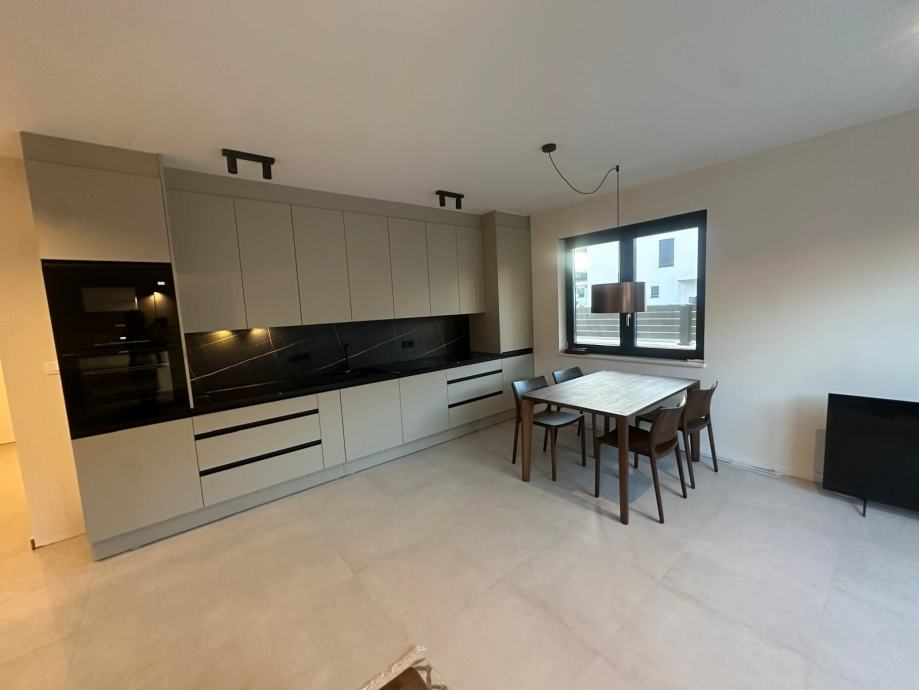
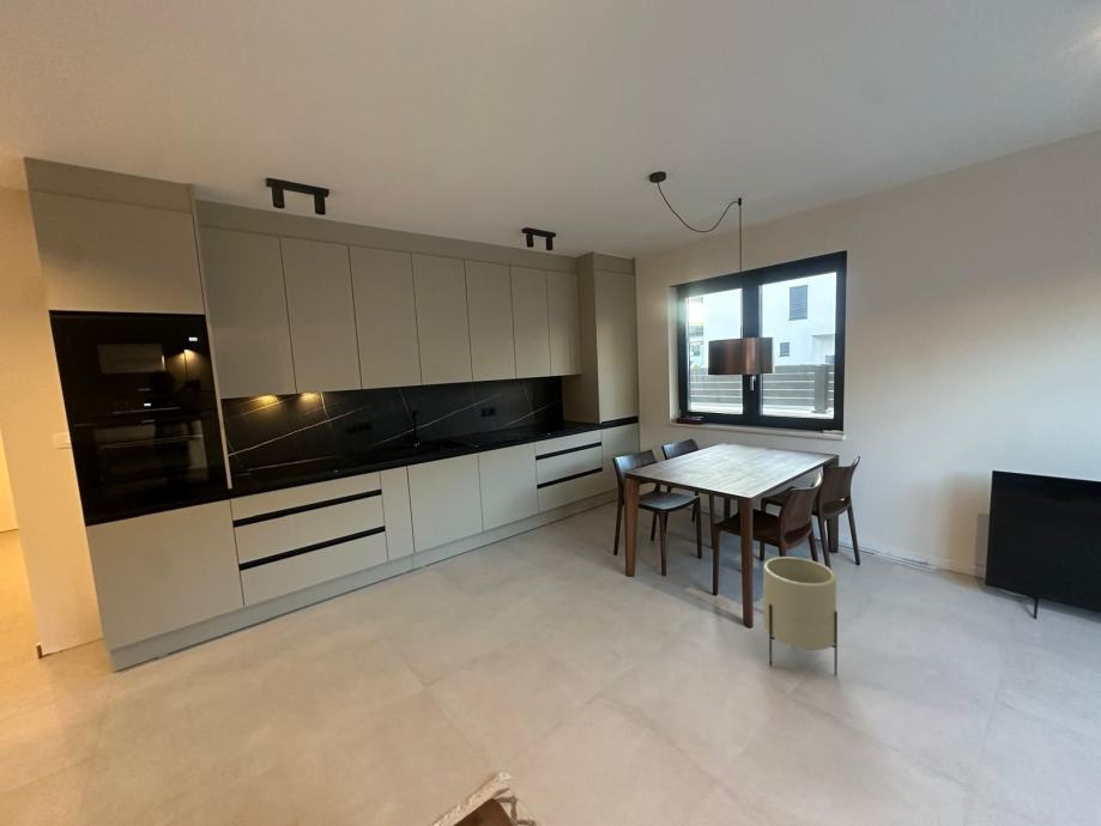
+ planter (798, 614)
